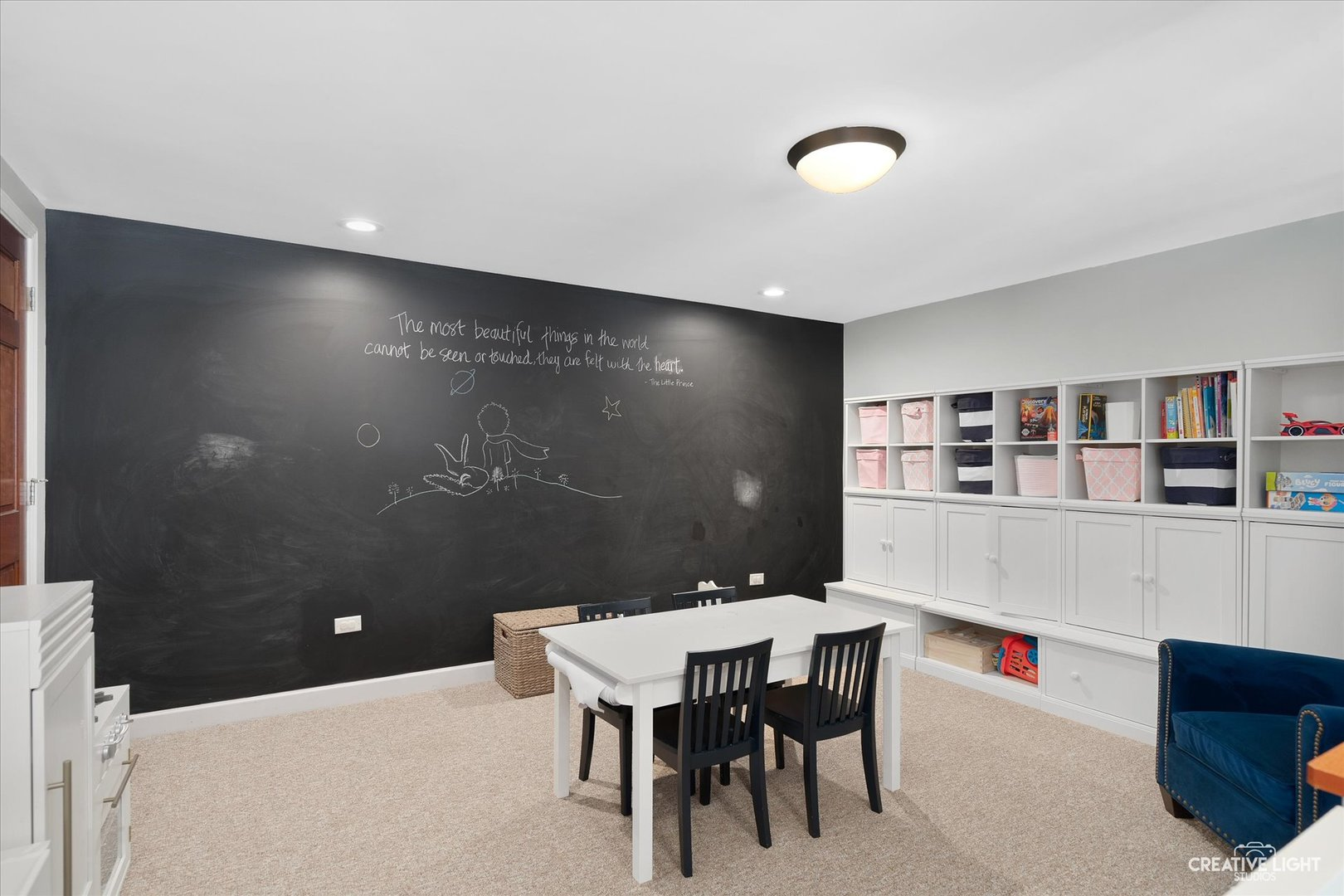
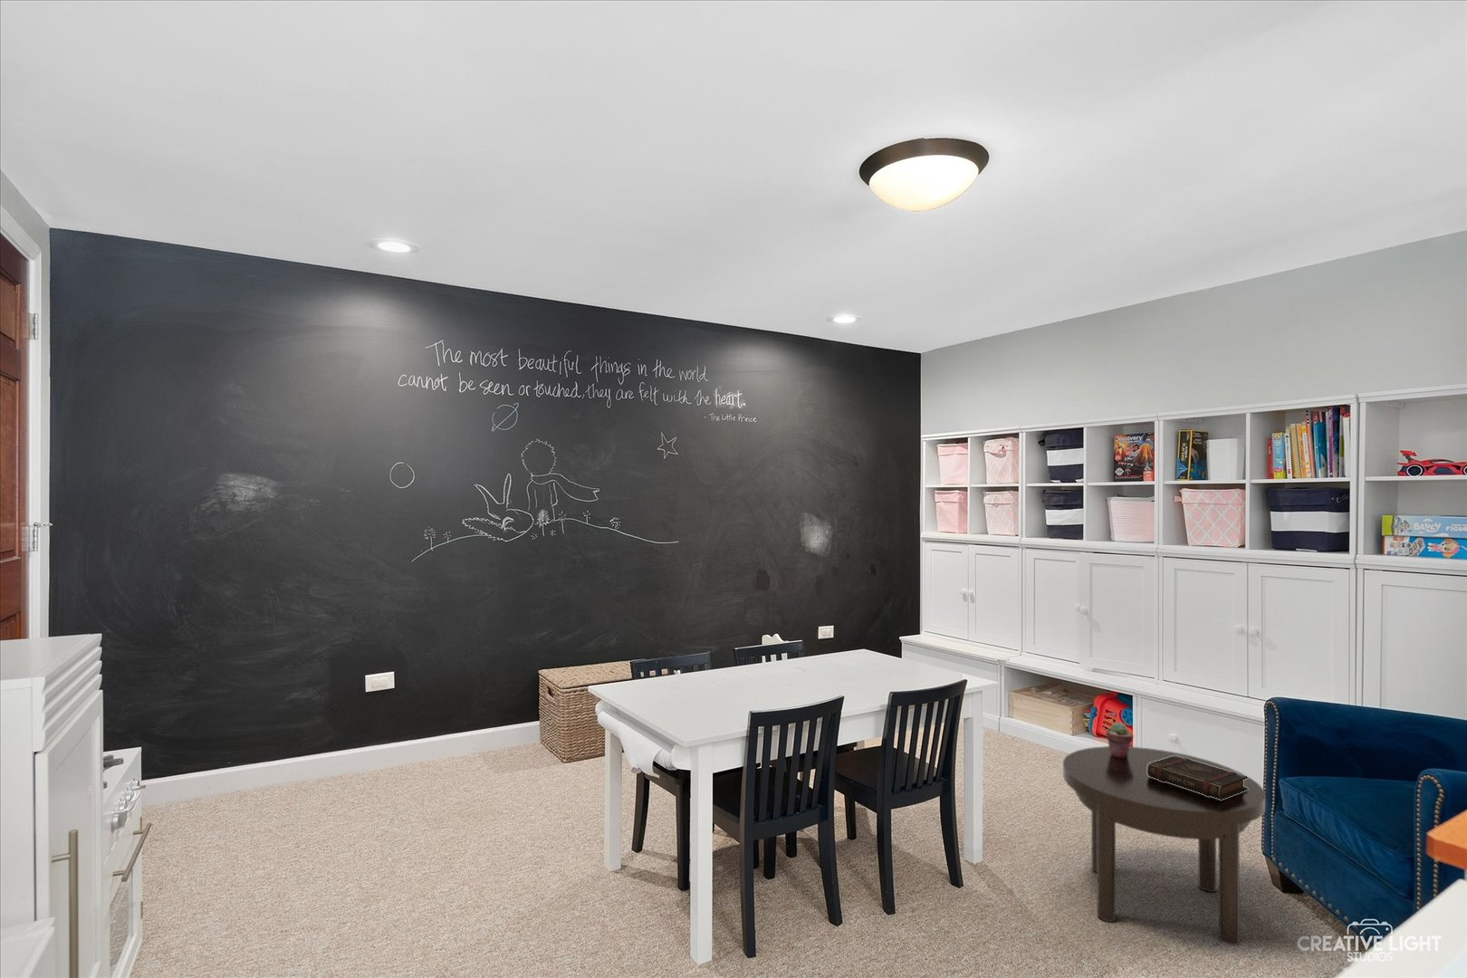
+ book (1195, 775)
+ side table (1158, 834)
+ potted succulent (1119, 738)
